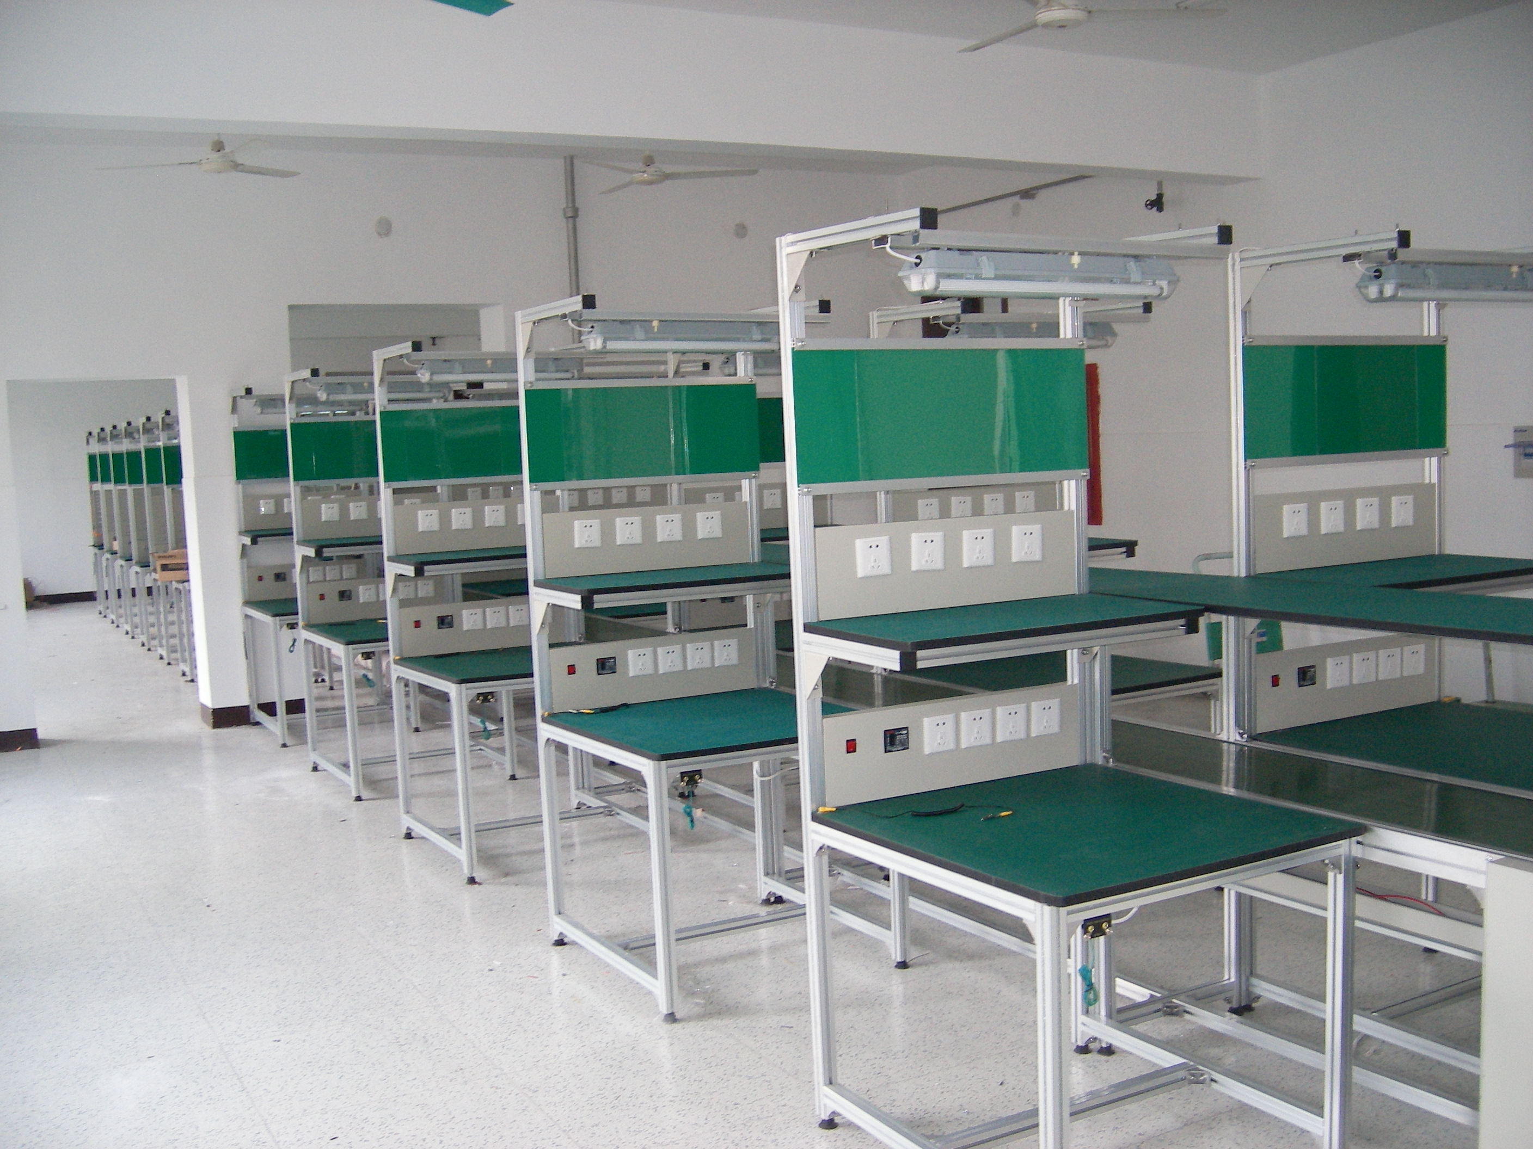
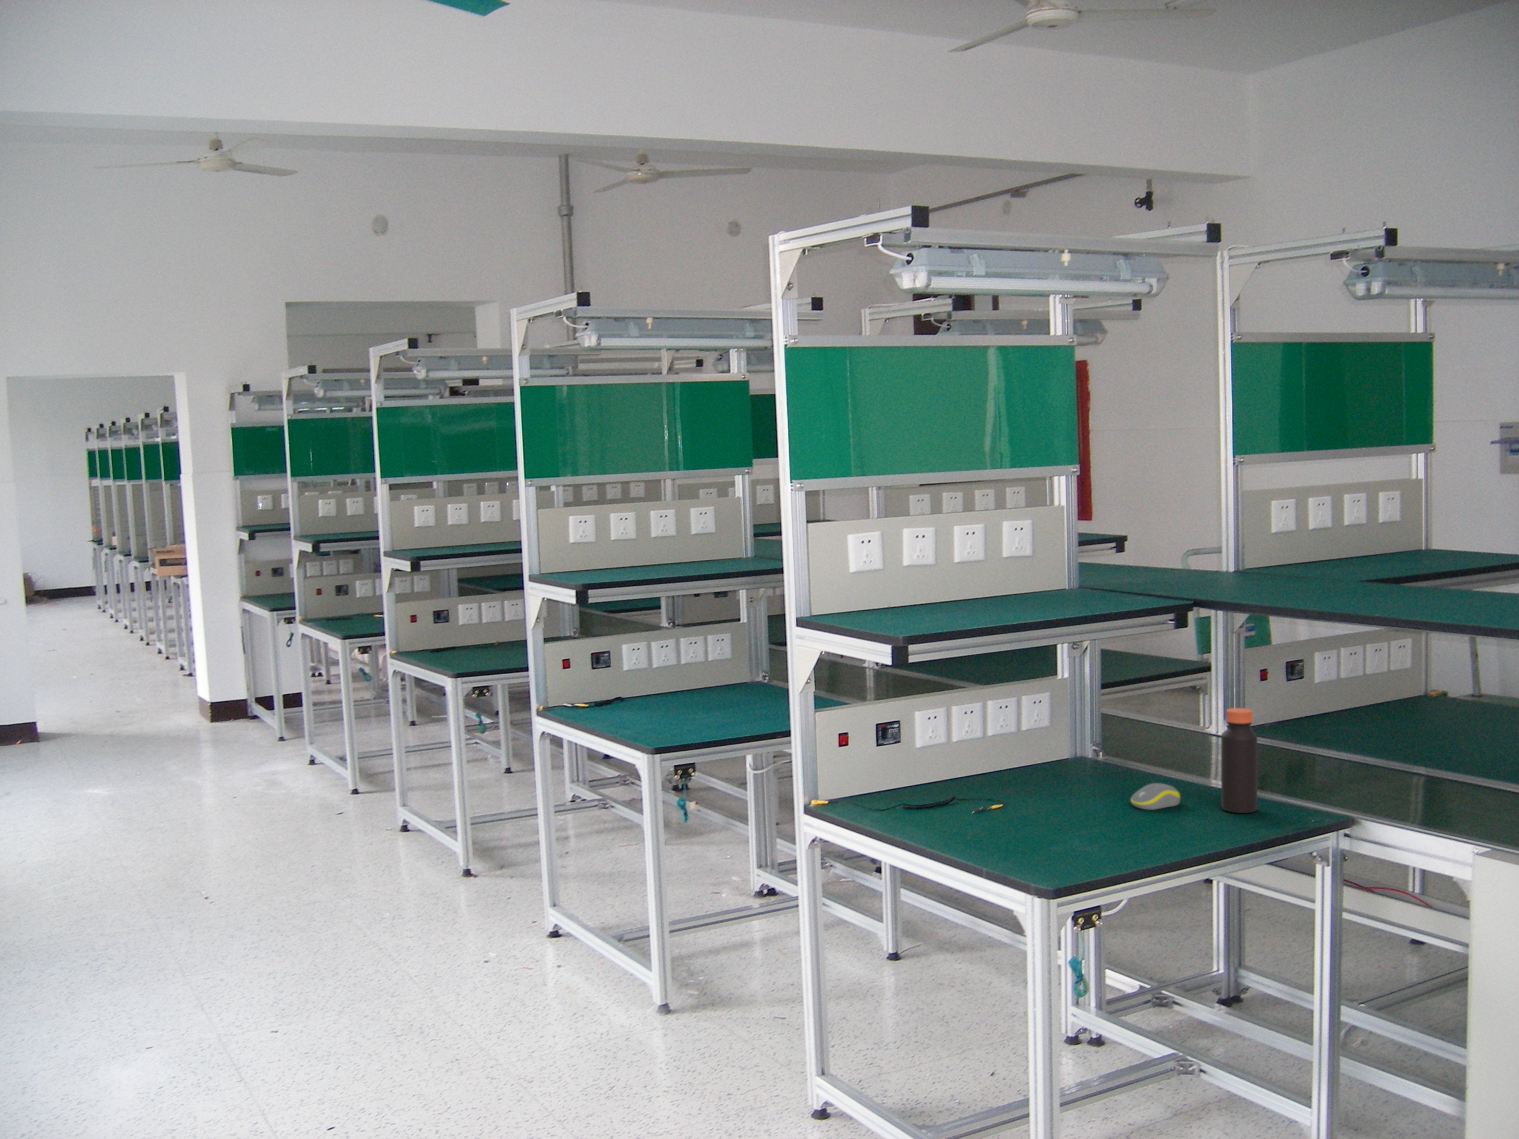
+ bottle (1239, 760)
+ computer mouse (1155, 794)
